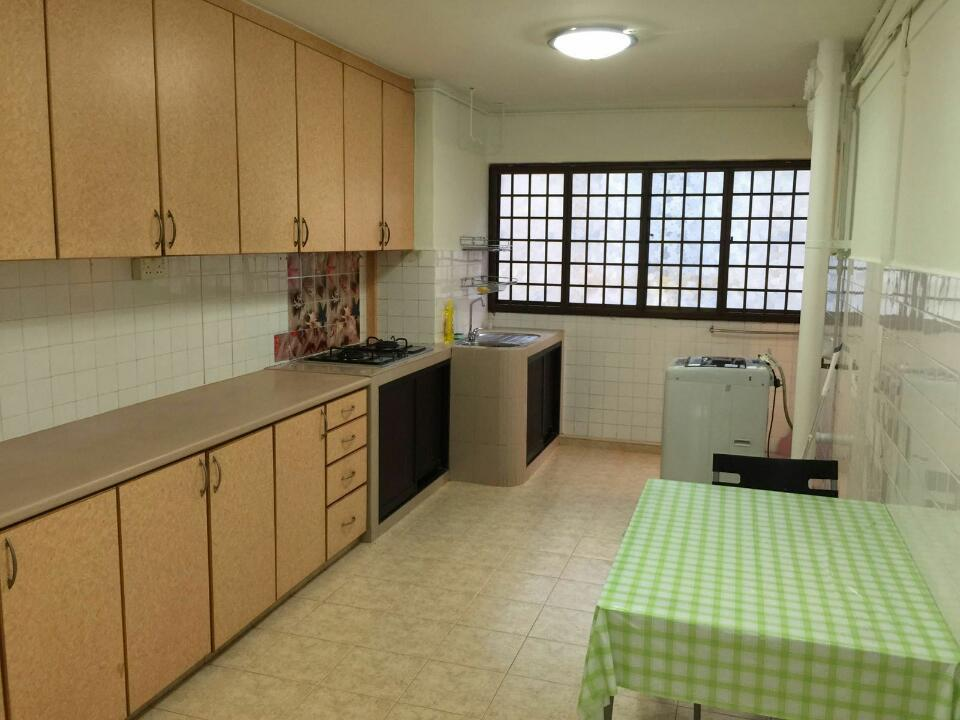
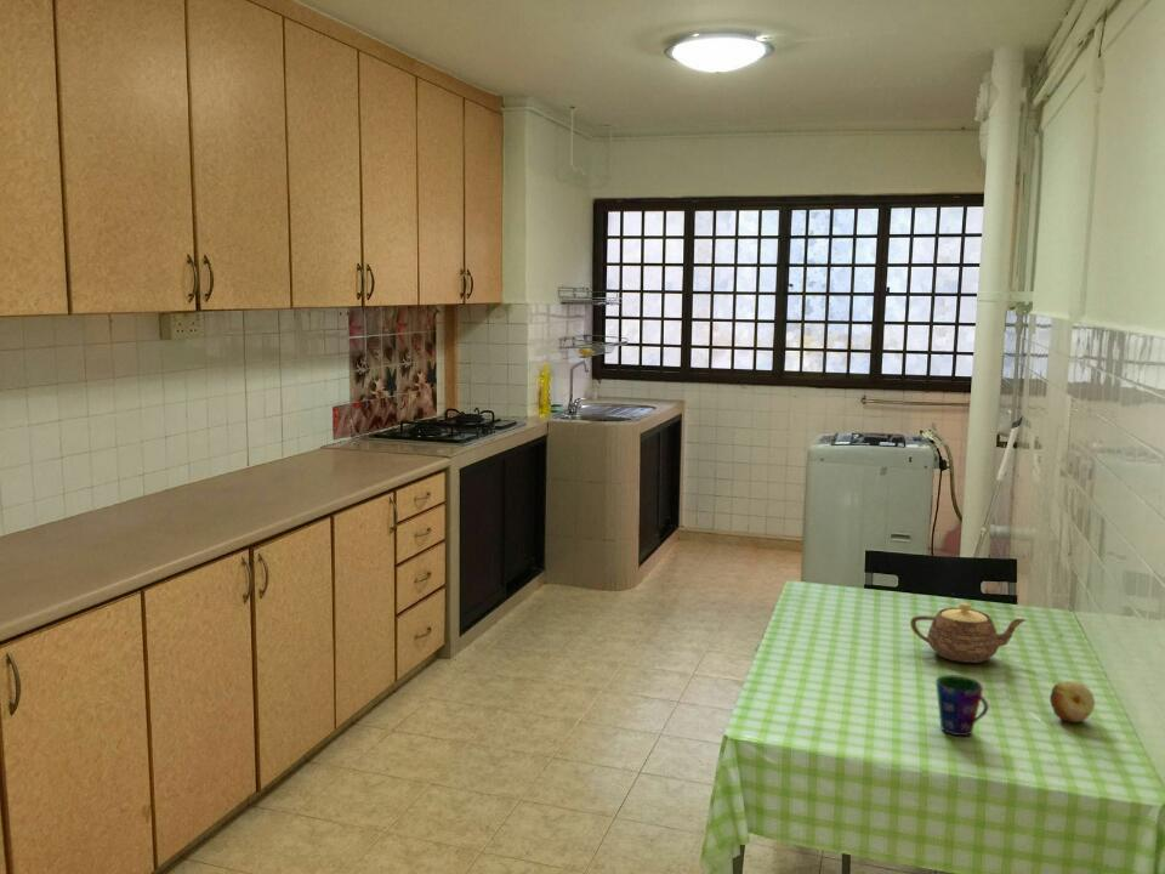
+ teapot (967, 630)
+ cup (962, 709)
+ fruit (1072, 702)
